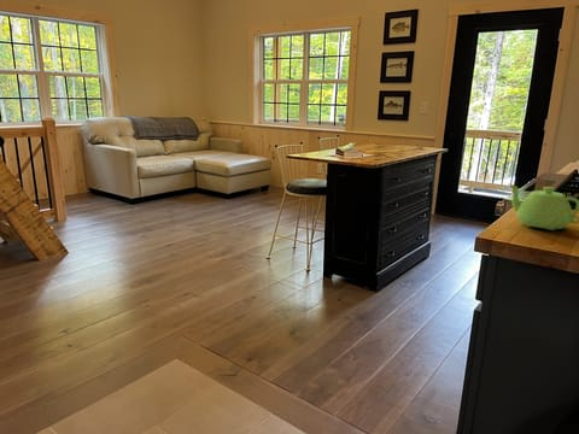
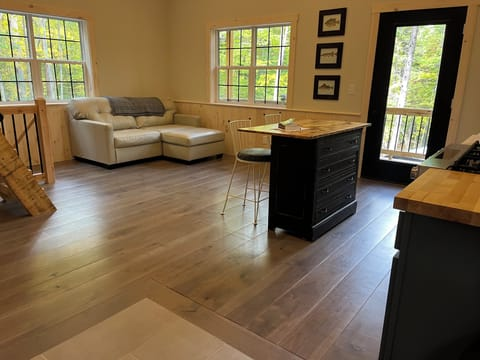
- teapot (542, 206)
